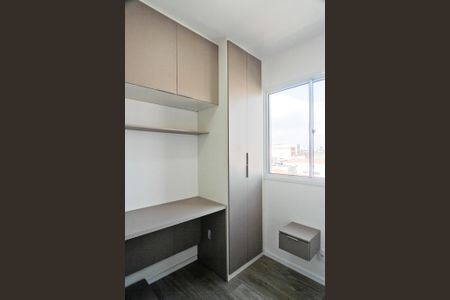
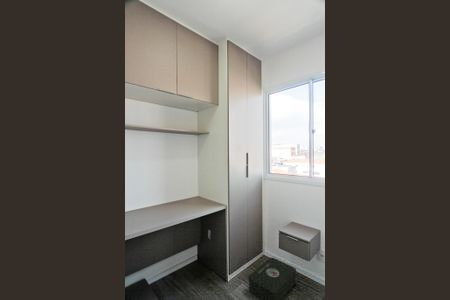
+ storage box (272, 279)
